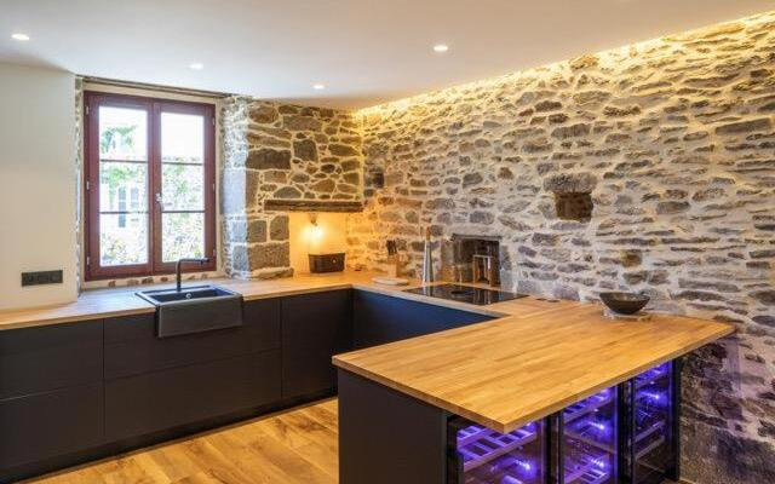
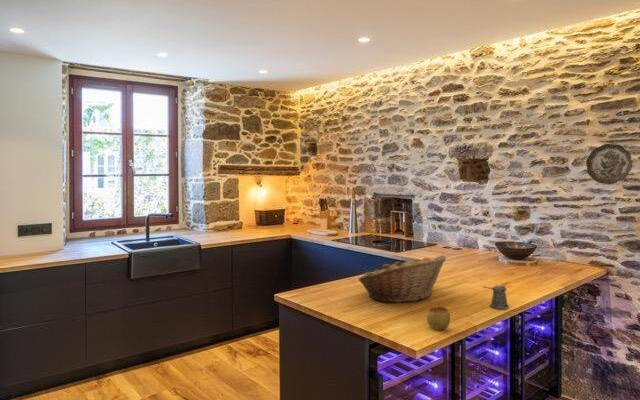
+ apple (438, 316)
+ pepper shaker (497, 295)
+ fruit basket (403, 275)
+ decorative plate (609, 164)
